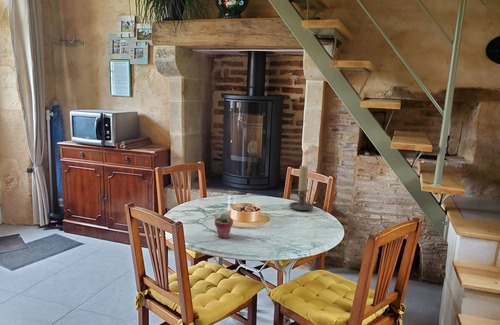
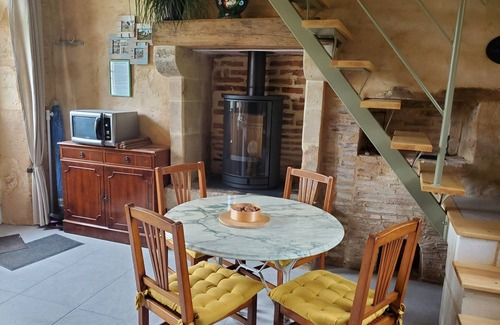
- candle holder (303, 187)
- potted succulent (223, 224)
